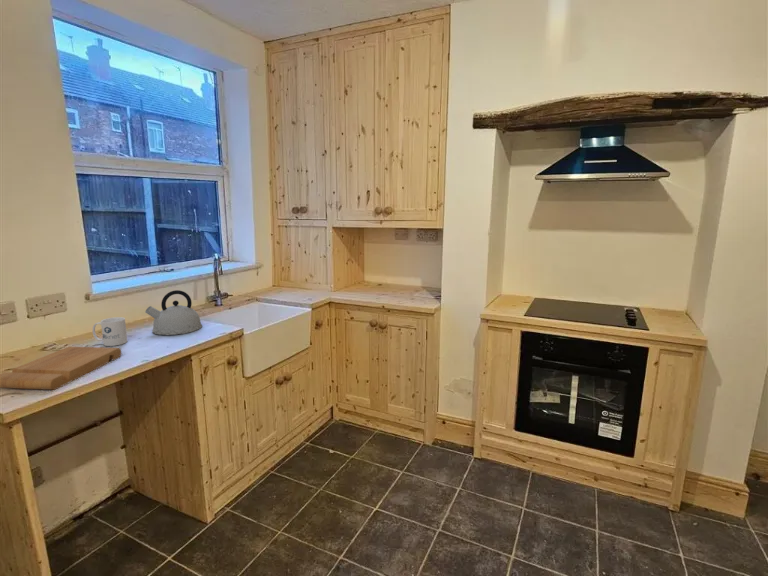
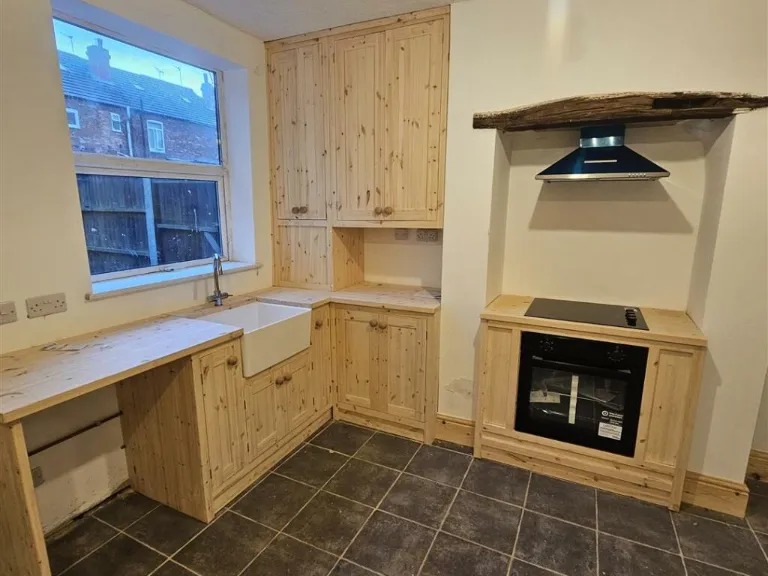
- kettle (173, 310)
- mug (111, 331)
- cutting board (62, 365)
